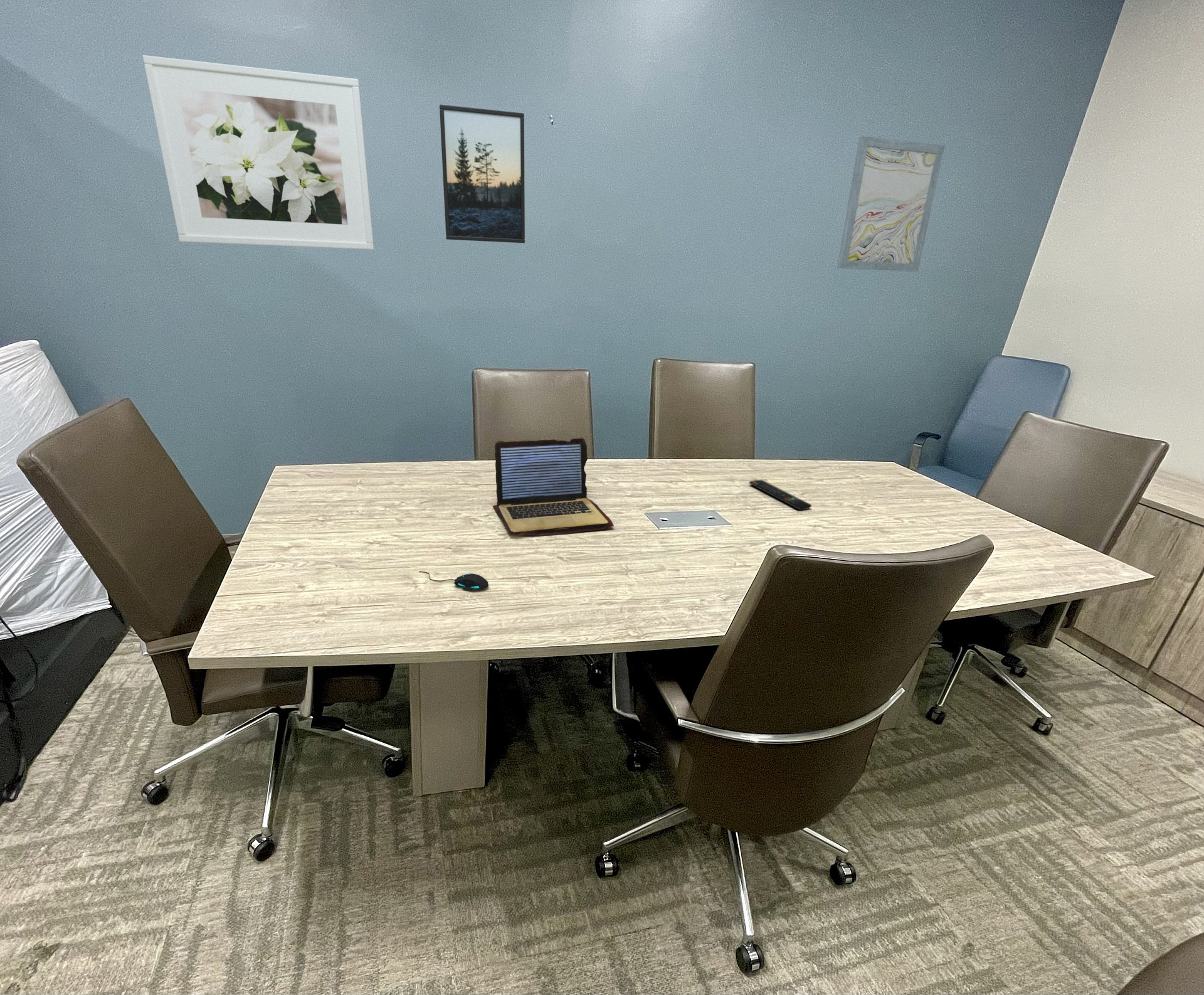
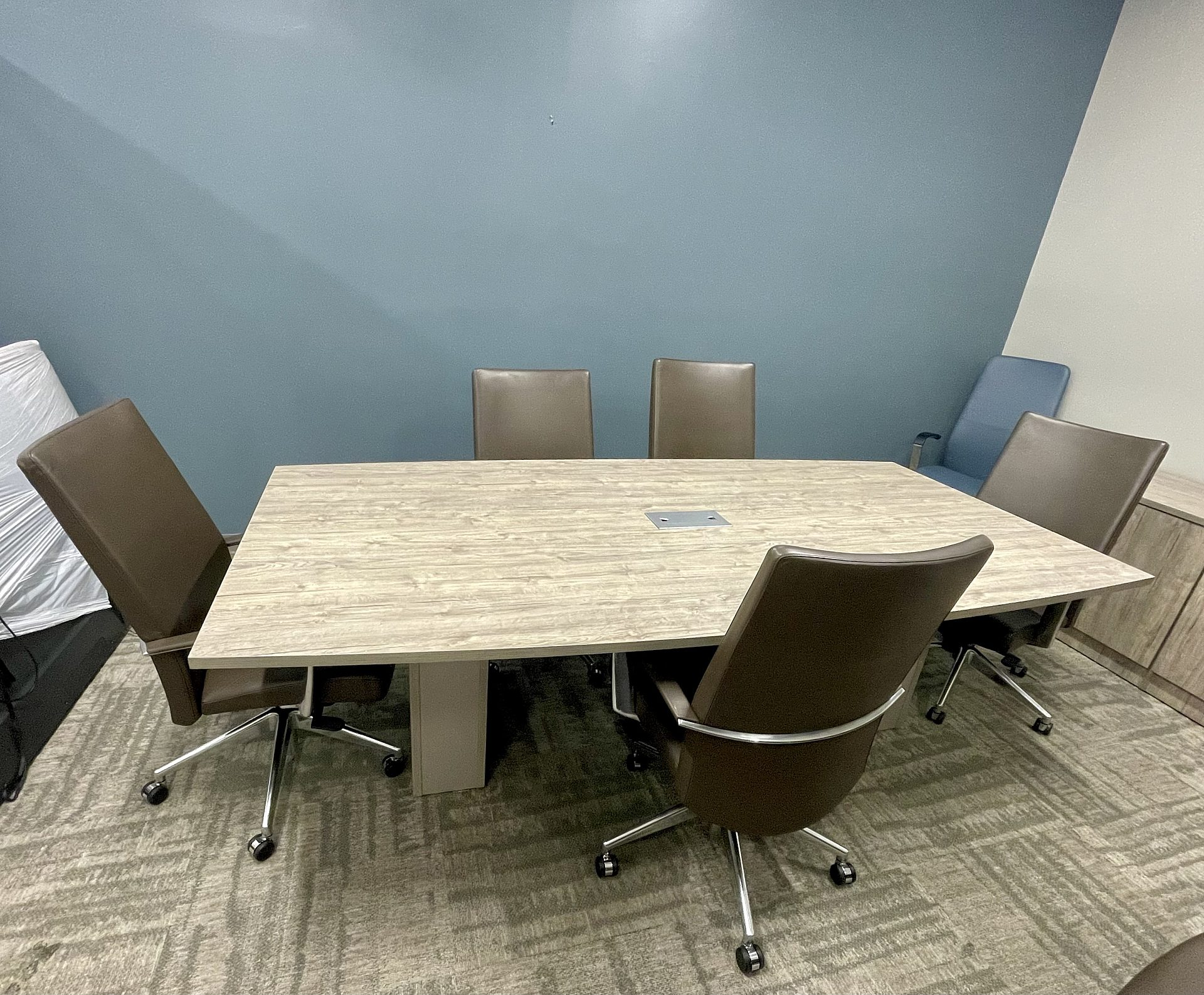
- wall art (890, 208)
- remote control (778, 494)
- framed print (268, 161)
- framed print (484, 178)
- mouse (457, 578)
- laptop (552, 484)
